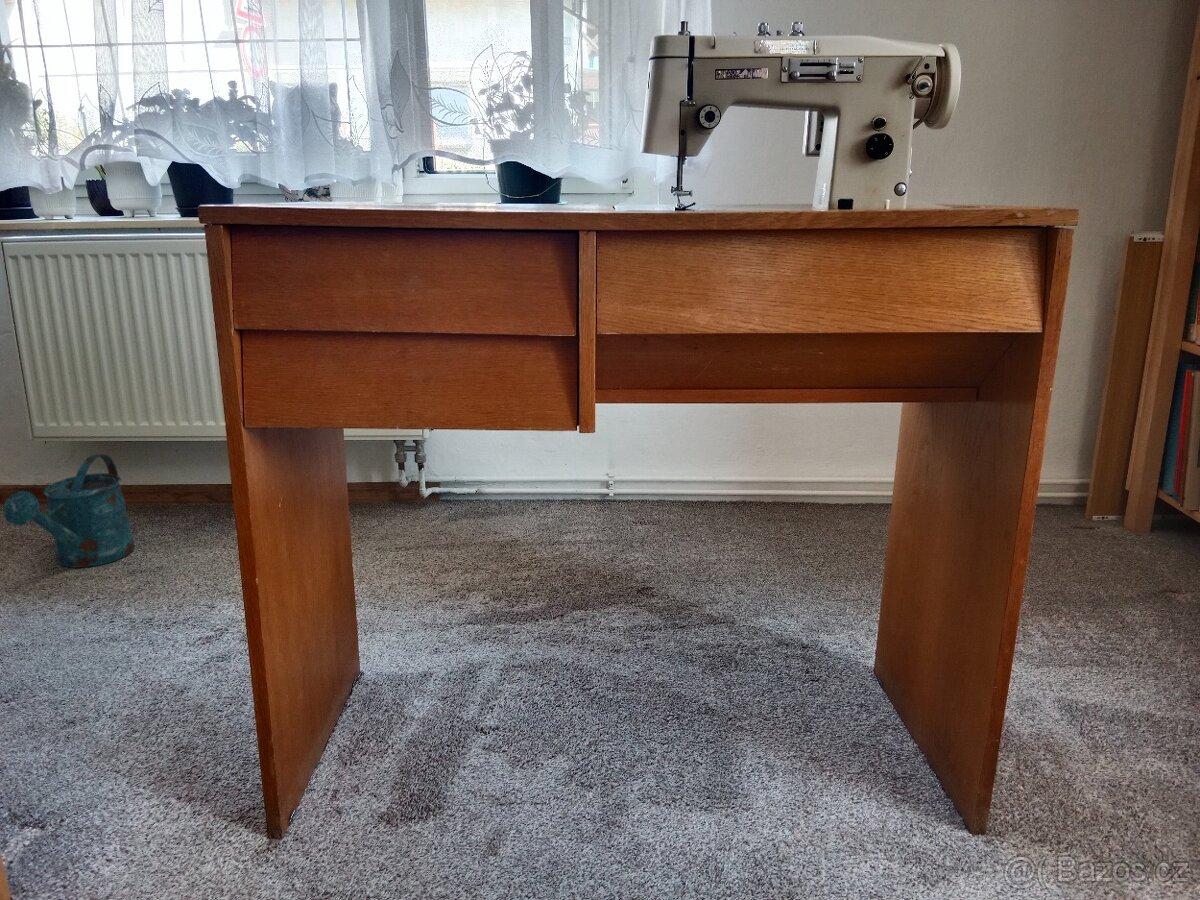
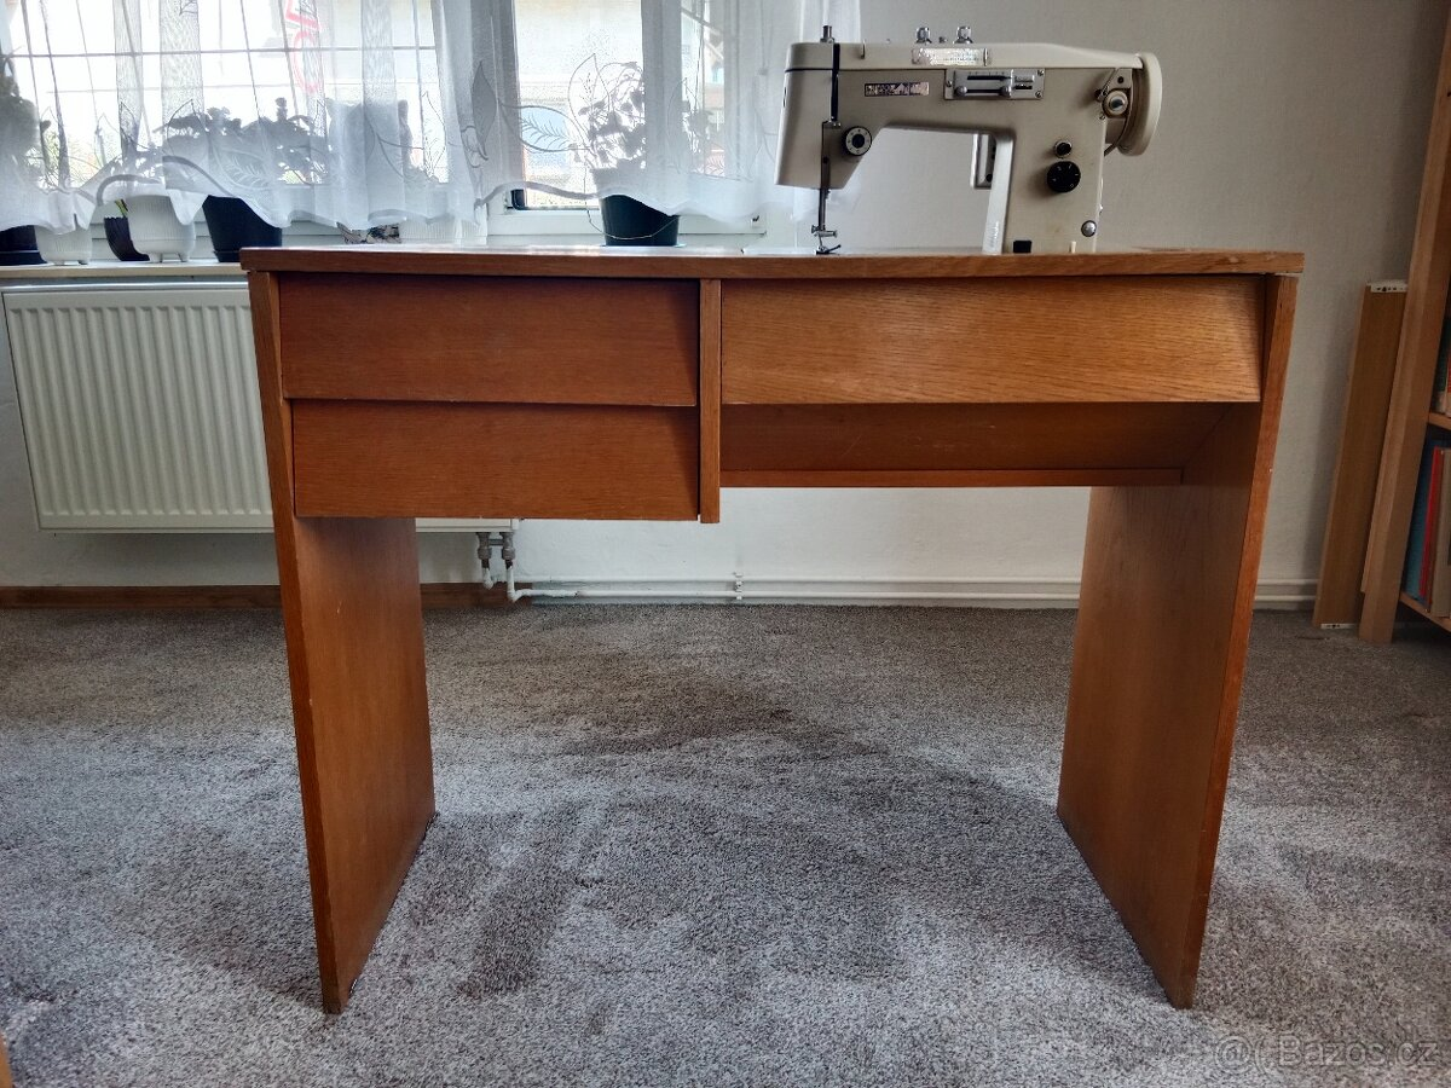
- watering can (74, 517)
